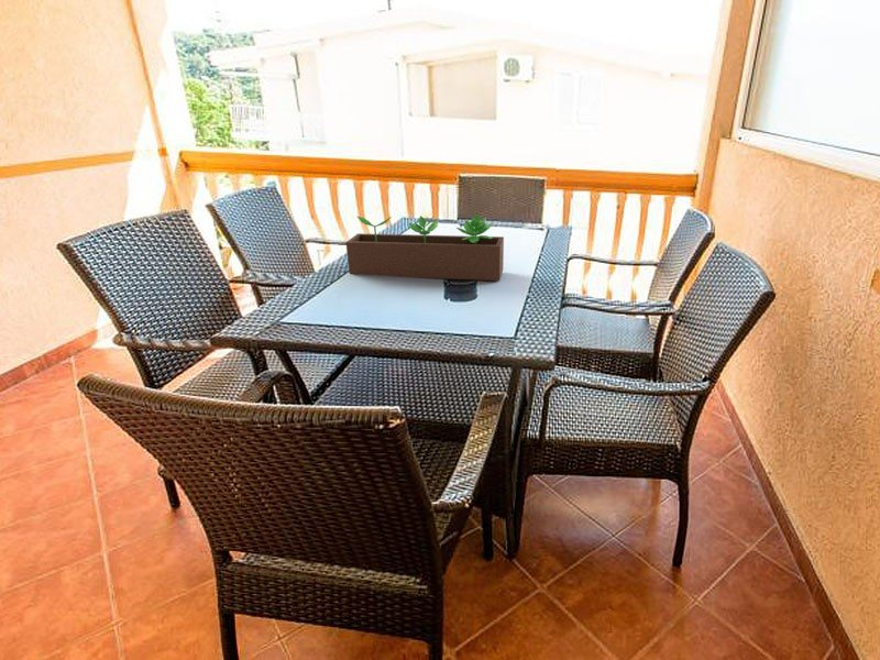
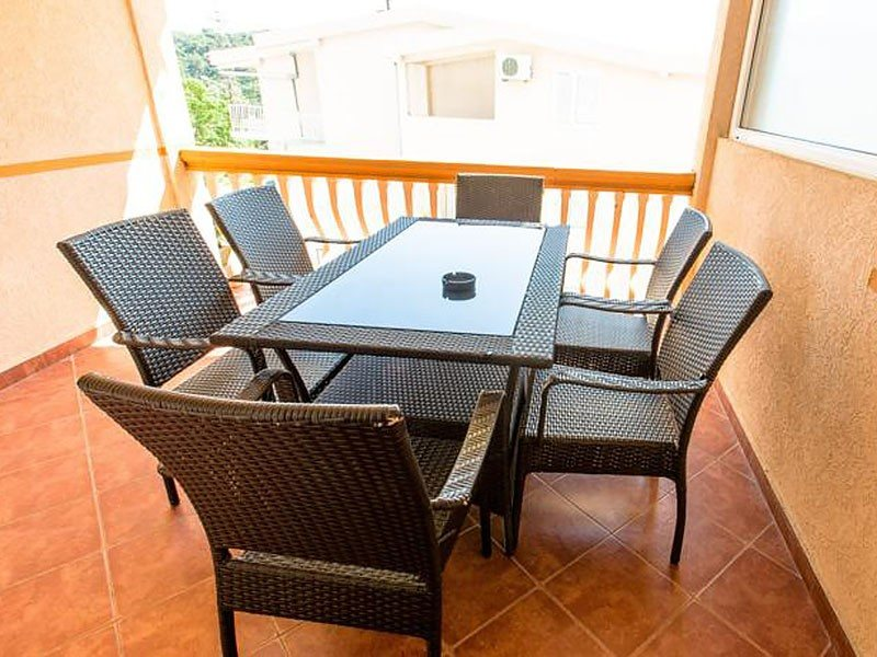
- succulent planter (425, 244)
